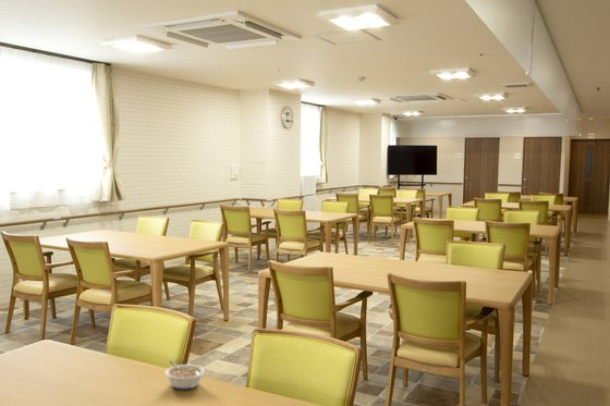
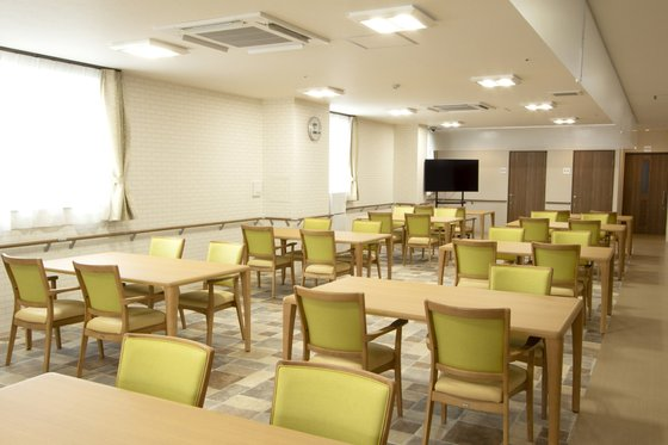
- legume (183, 376)
